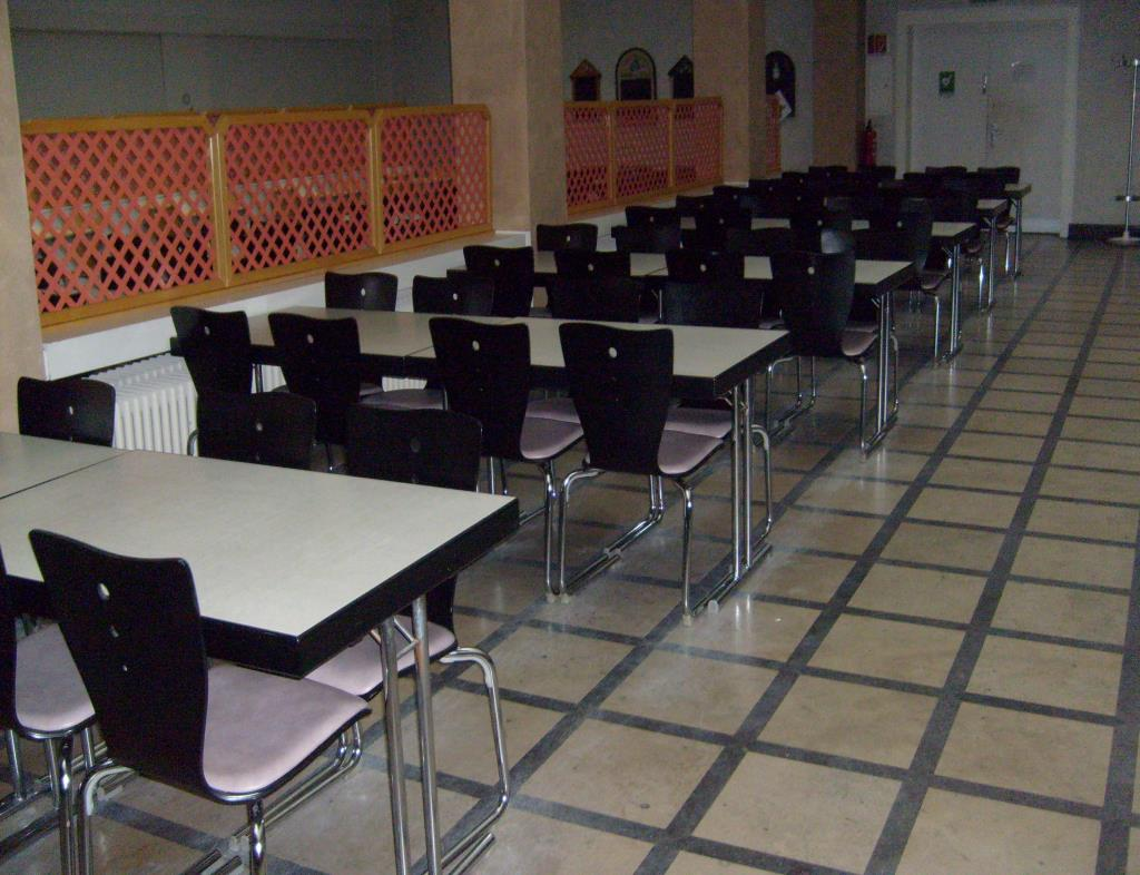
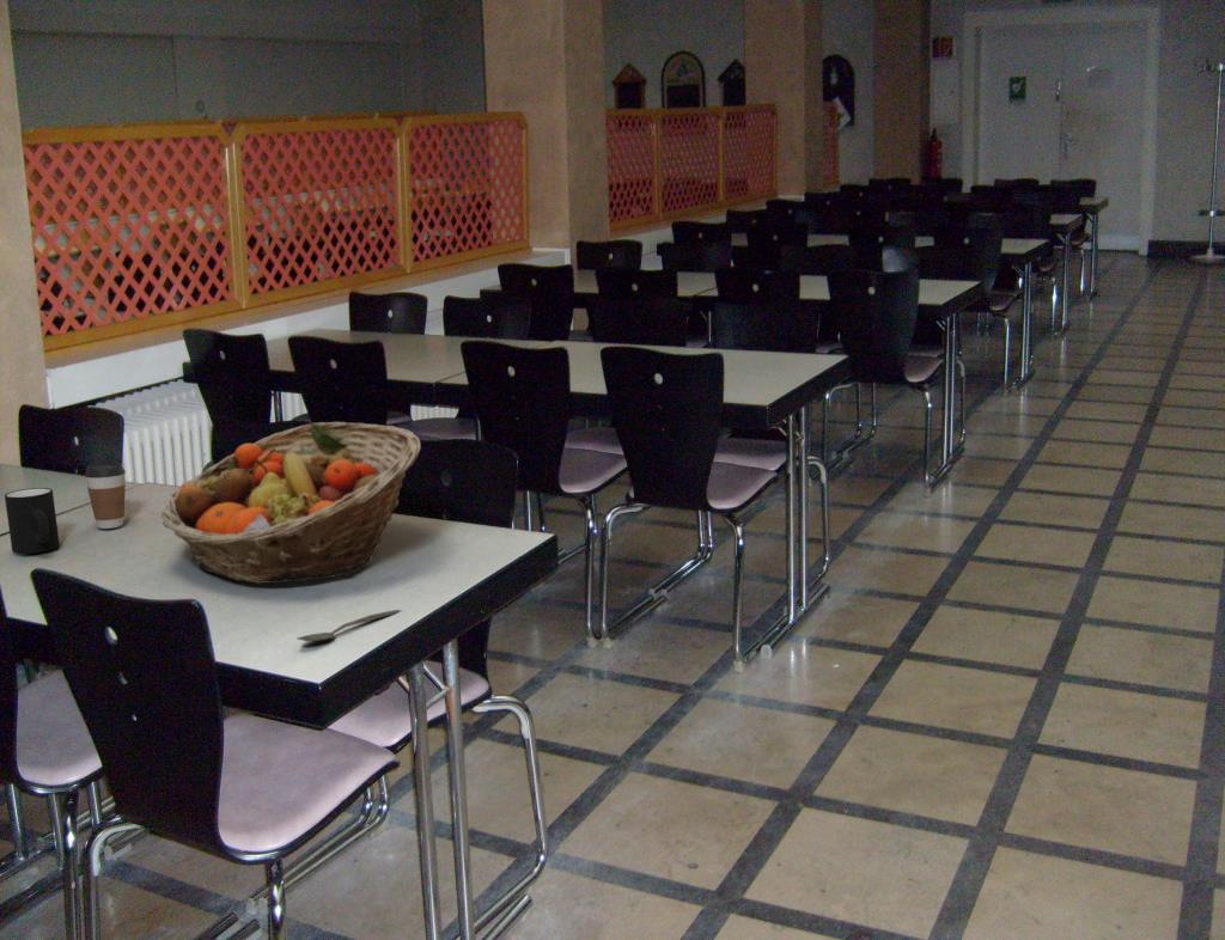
+ fruit basket (293, 498)
+ coffee cup (106, 495)
+ mug (35, 523)
+ spoon (352, 624)
